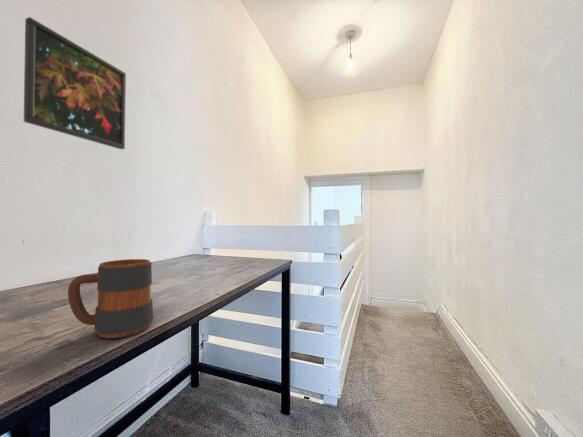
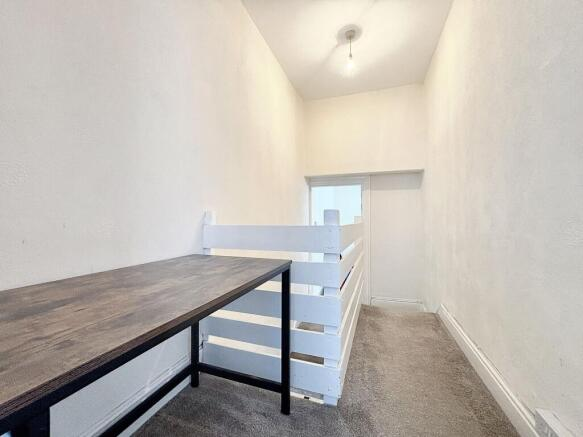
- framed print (82, 93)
- mug (113, 297)
